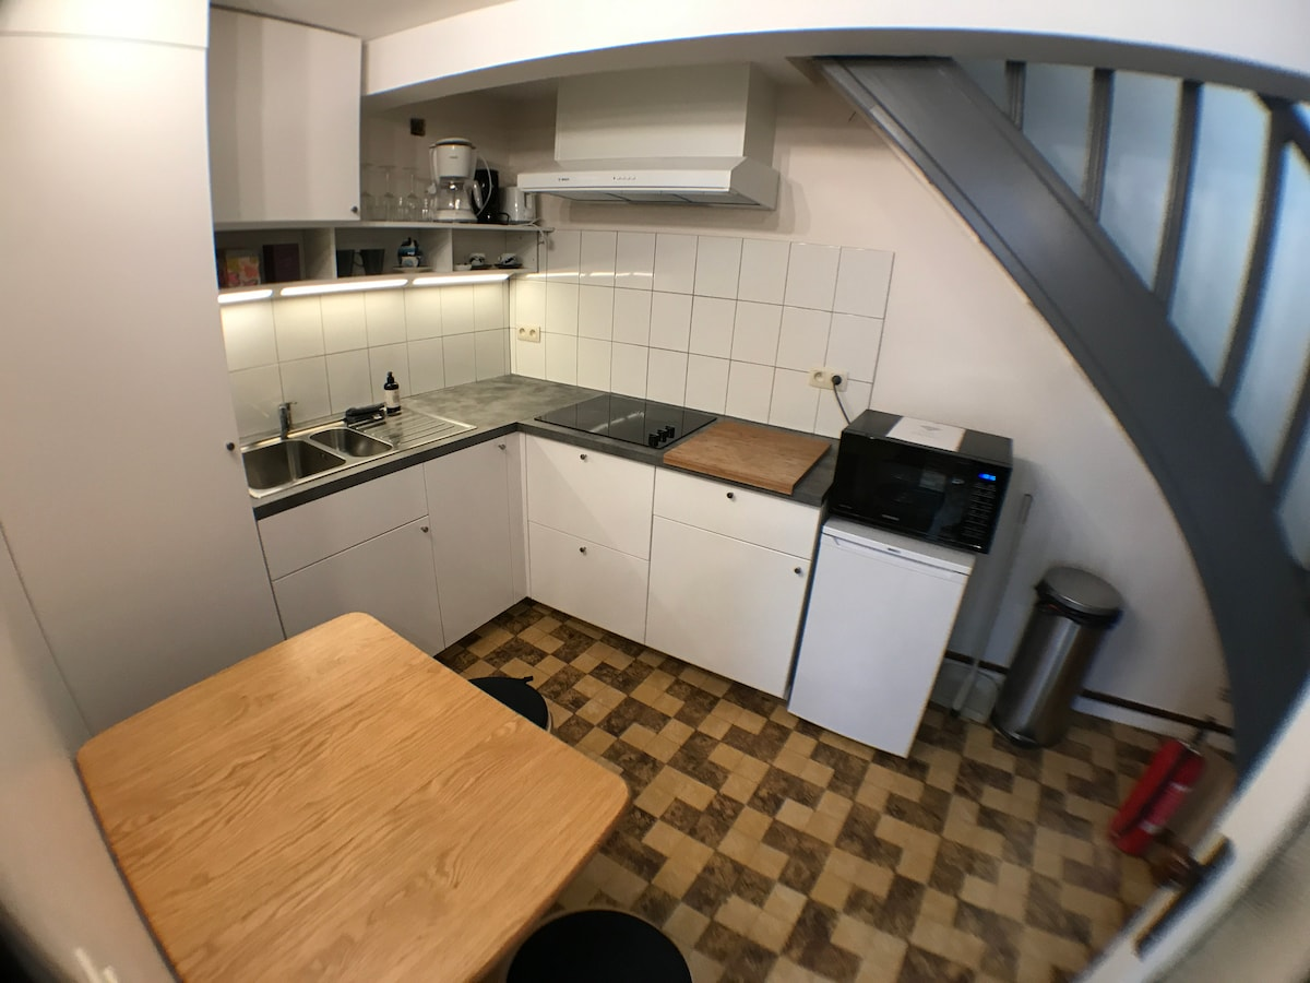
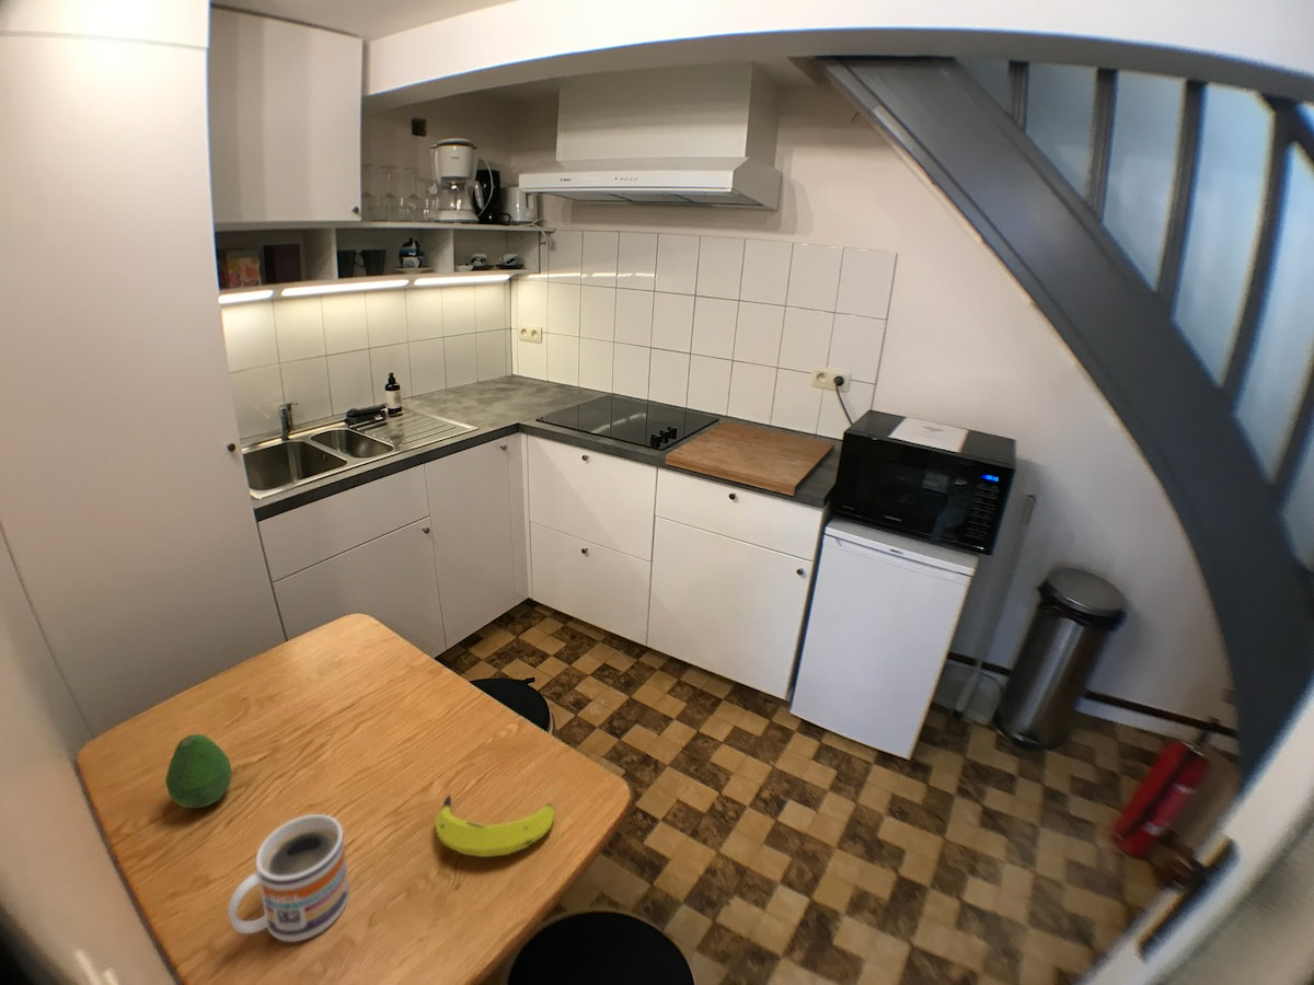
+ fruit (198, 770)
+ banana (495, 824)
+ mug (295, 879)
